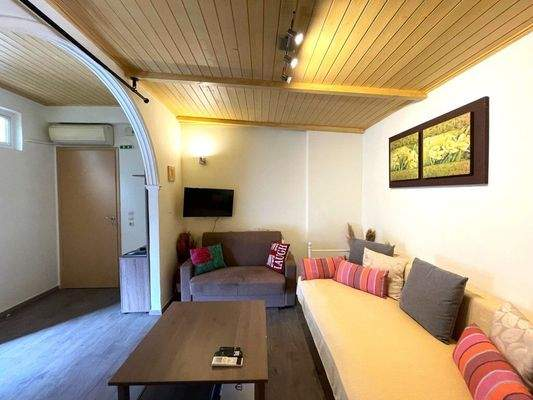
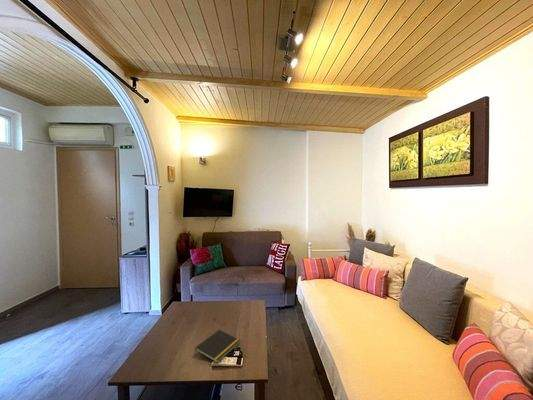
+ notepad (218, 344)
